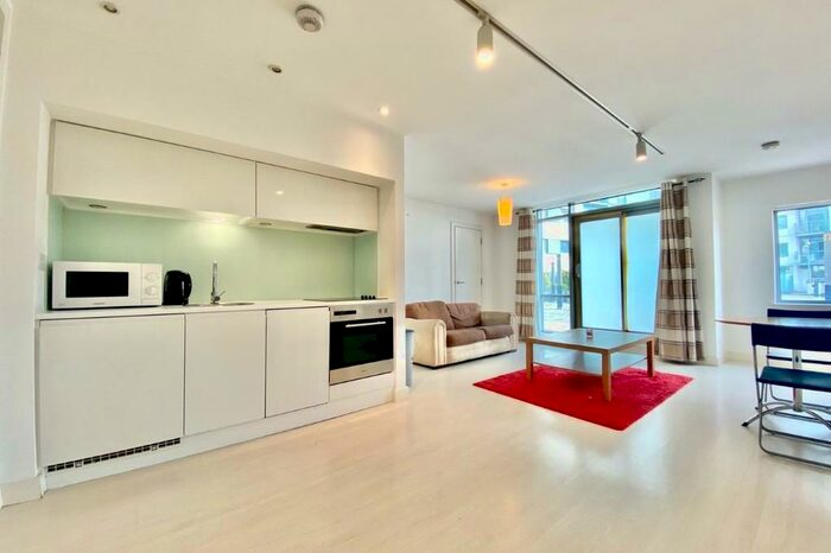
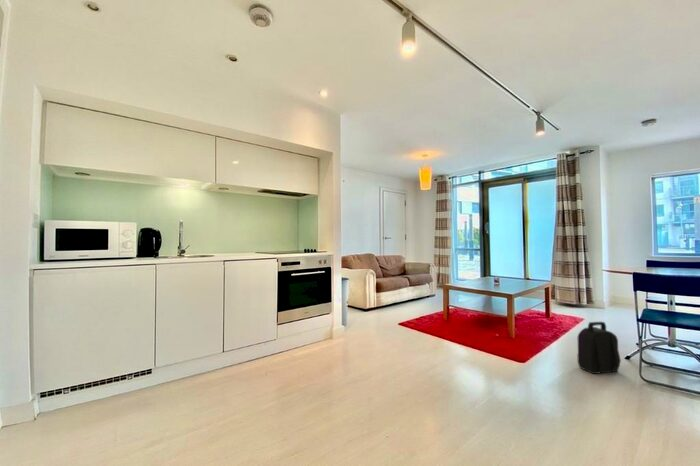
+ backpack (598, 346)
